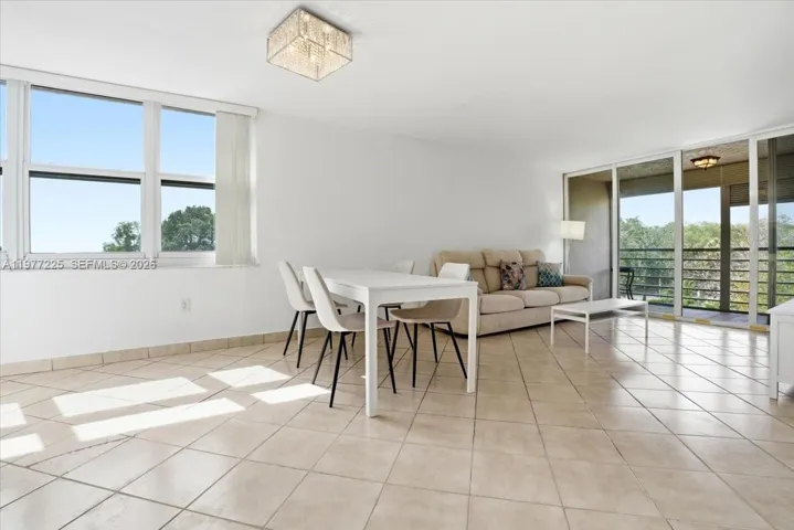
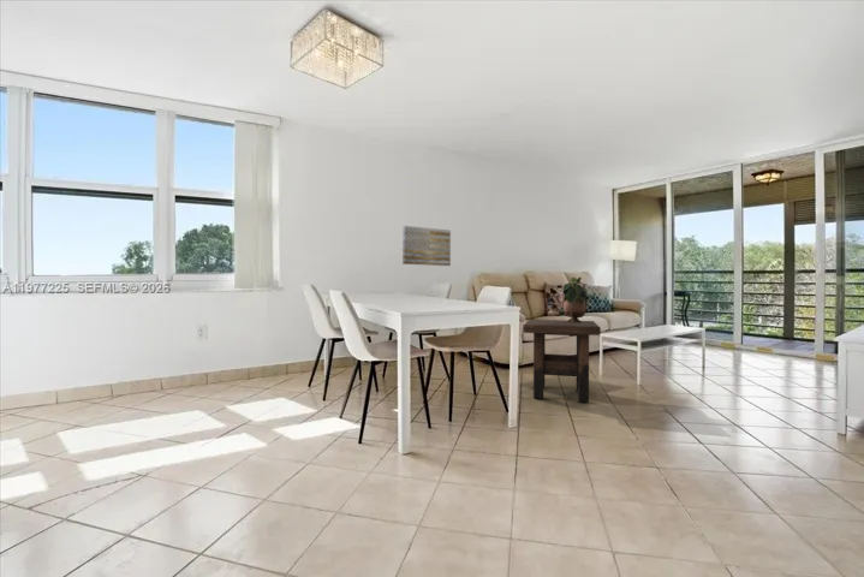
+ side table (560, 358)
+ potted plant (574, 299)
+ wall art (427, 246)
